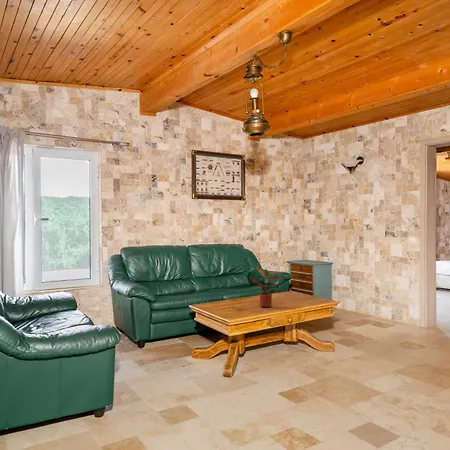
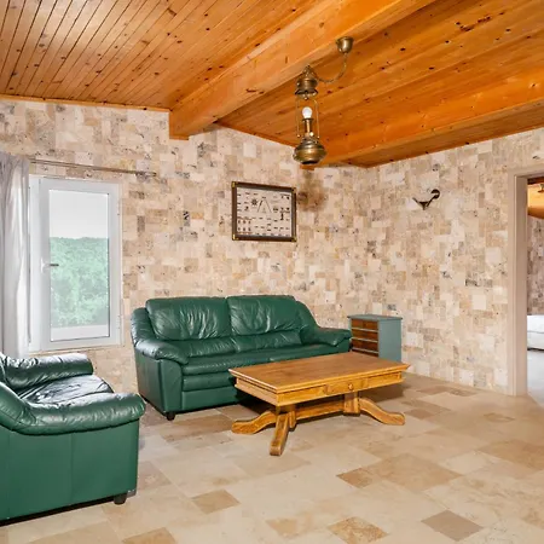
- potted plant (268, 287)
